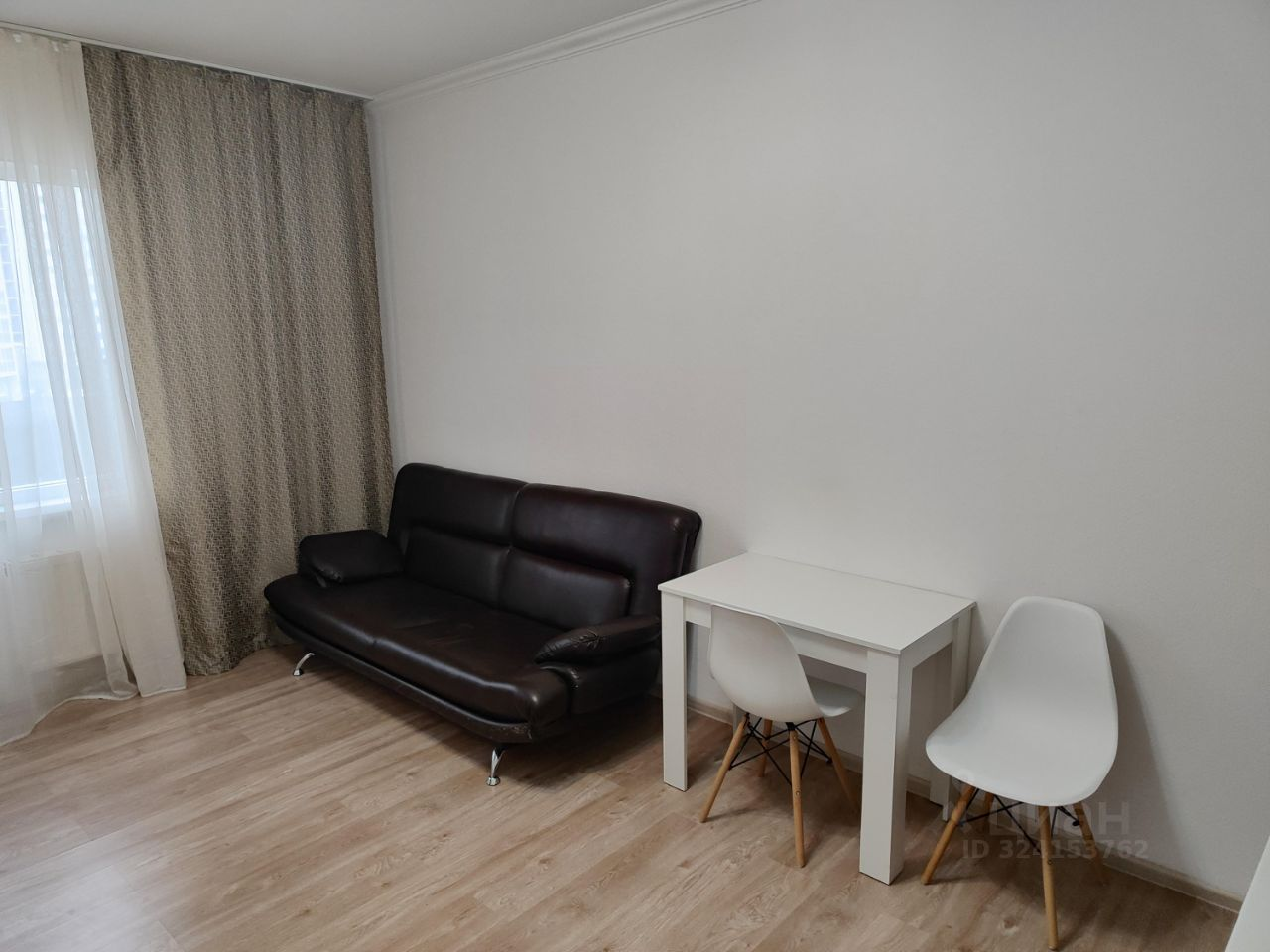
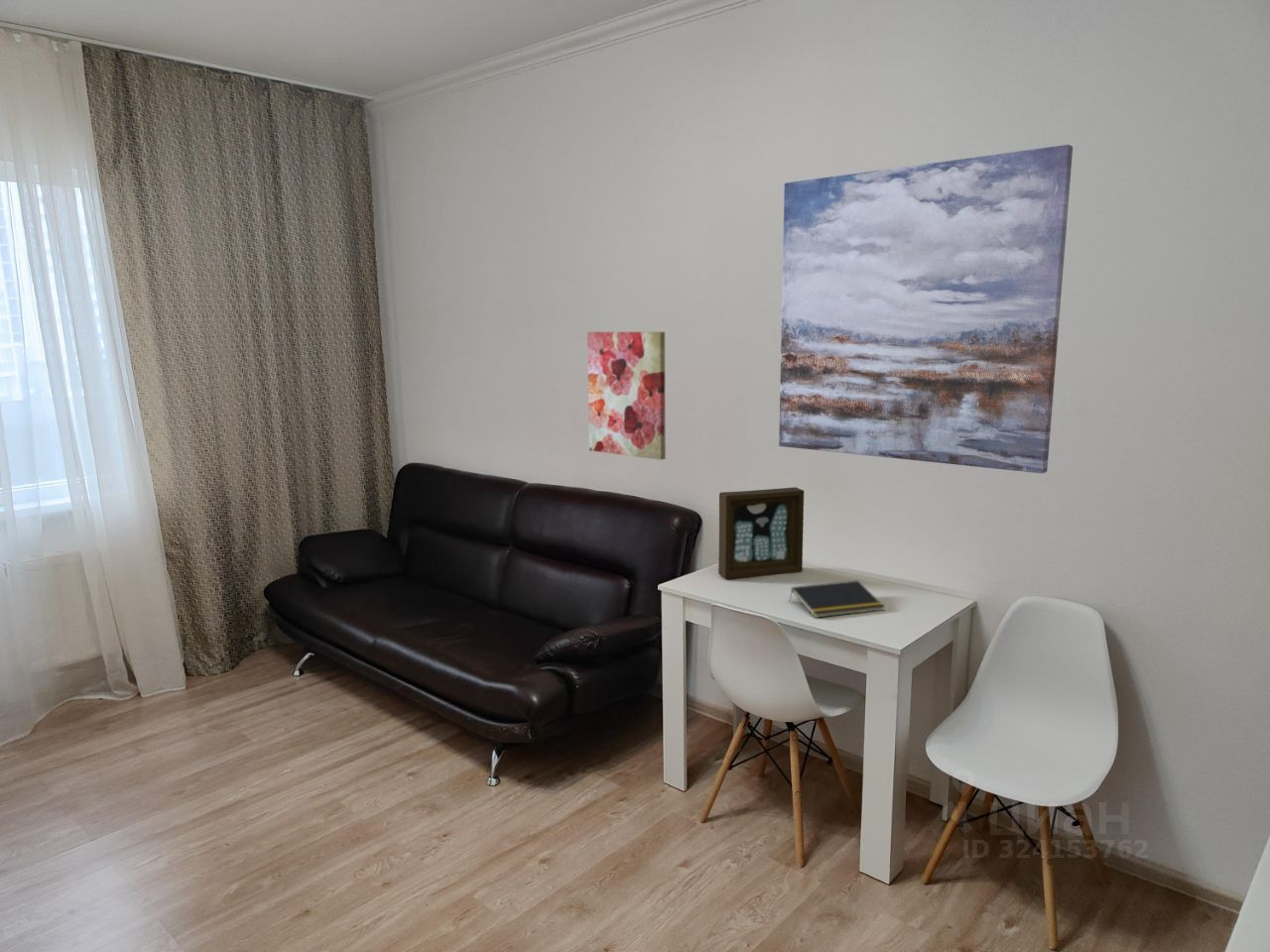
+ picture frame (761, 533)
+ notepad (836, 598)
+ wall art (625, 394)
+ wall art (905, 316)
